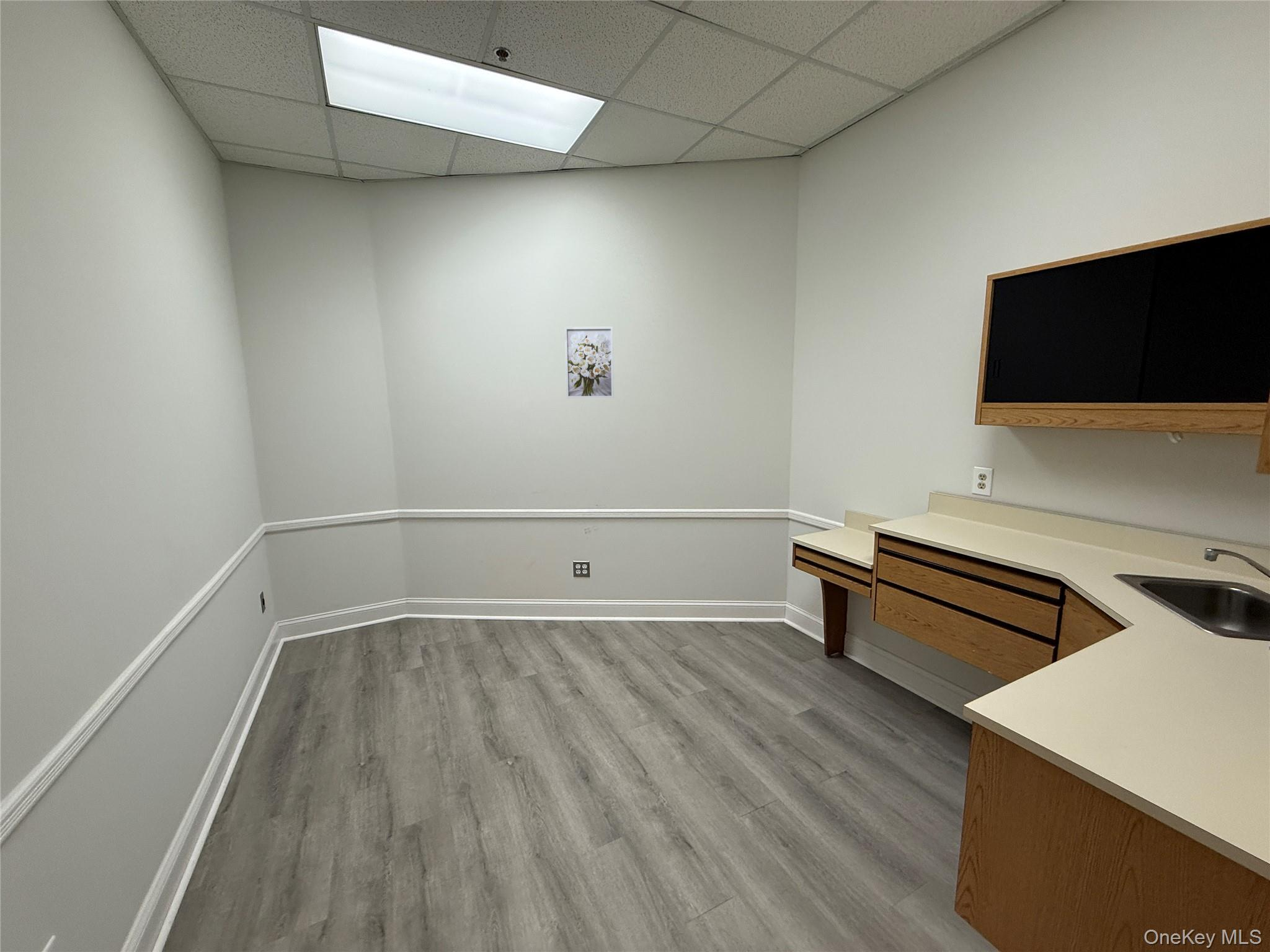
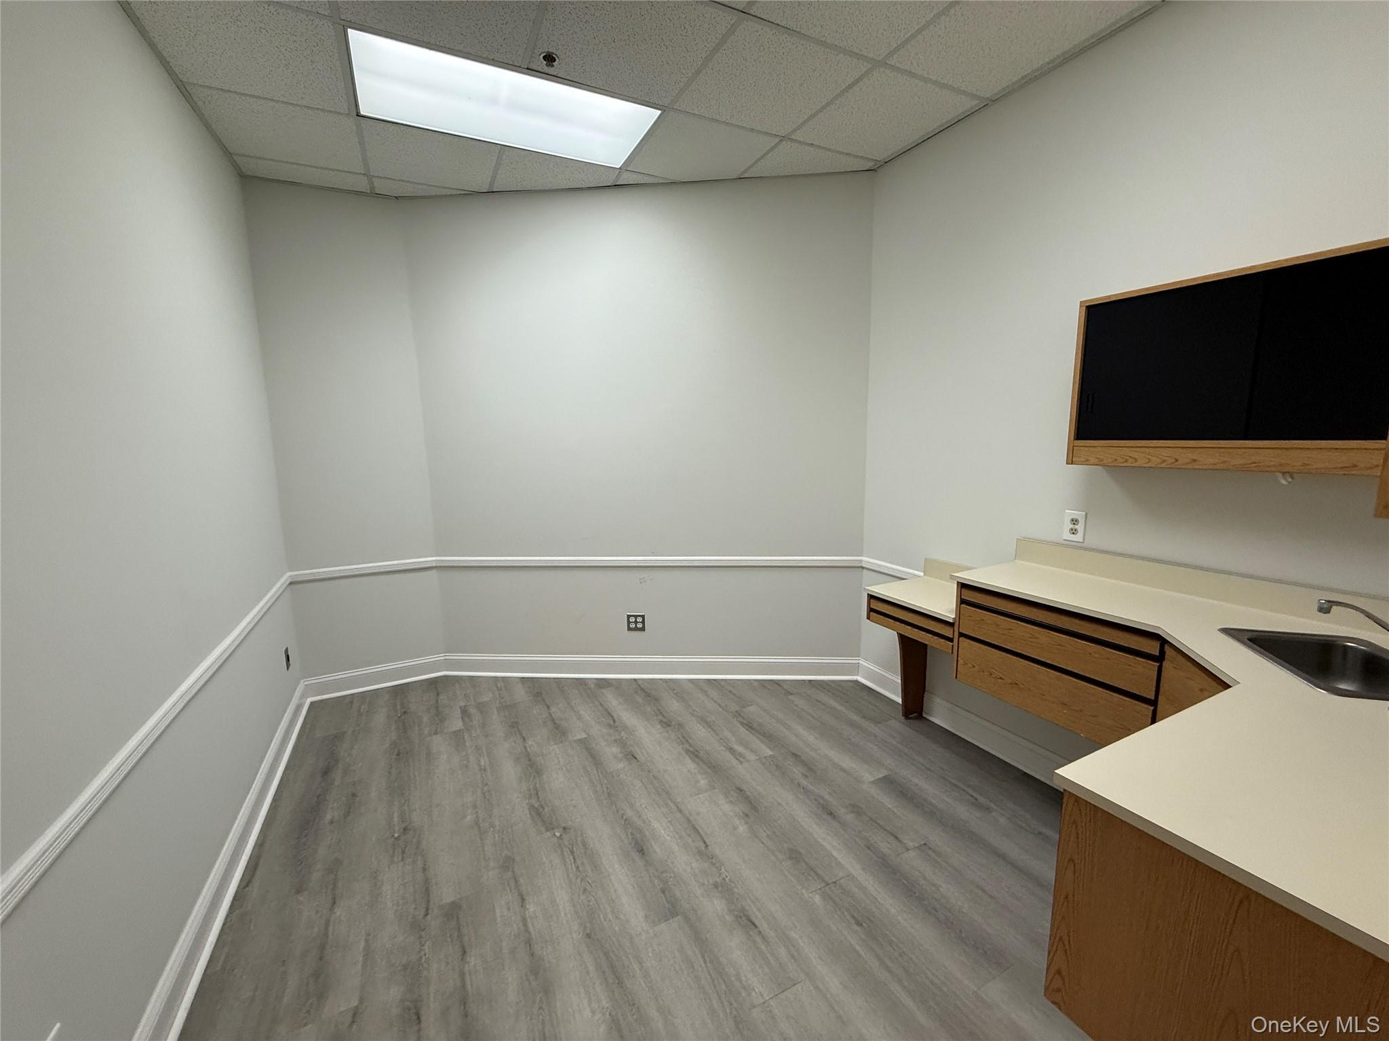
- wall art (589, 363)
